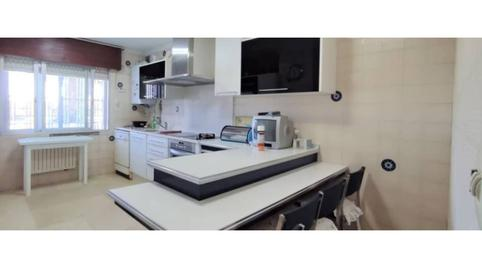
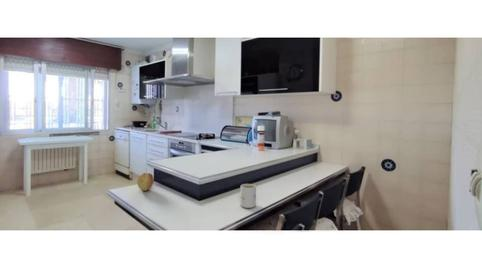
+ apple (145, 181)
+ mug (246, 194)
